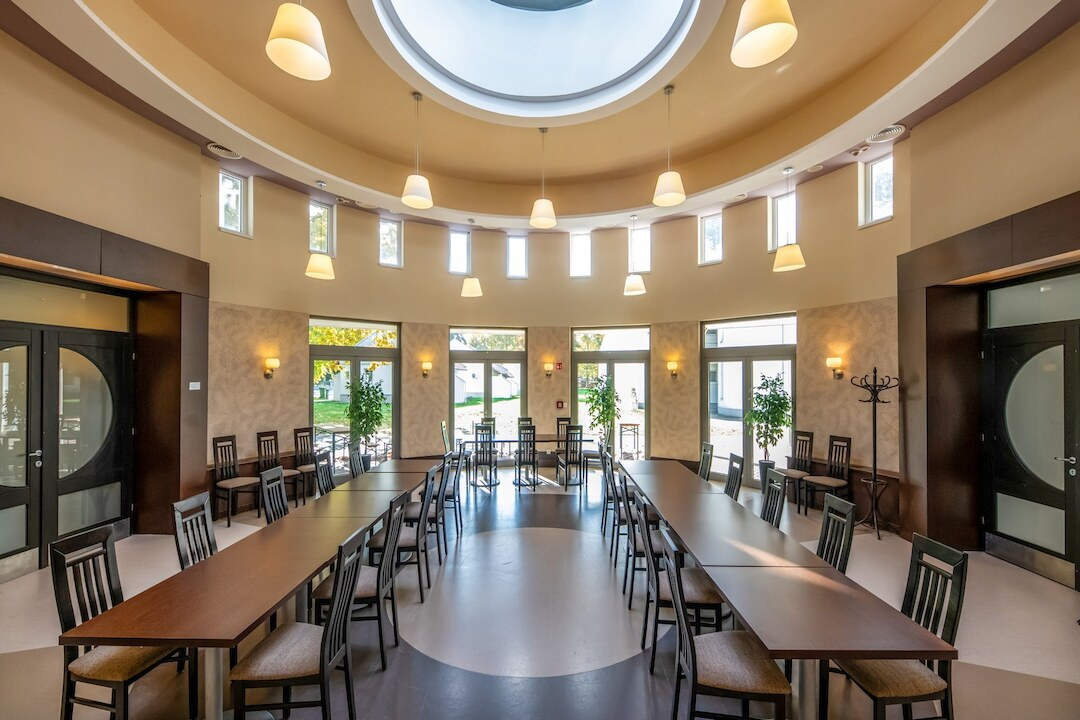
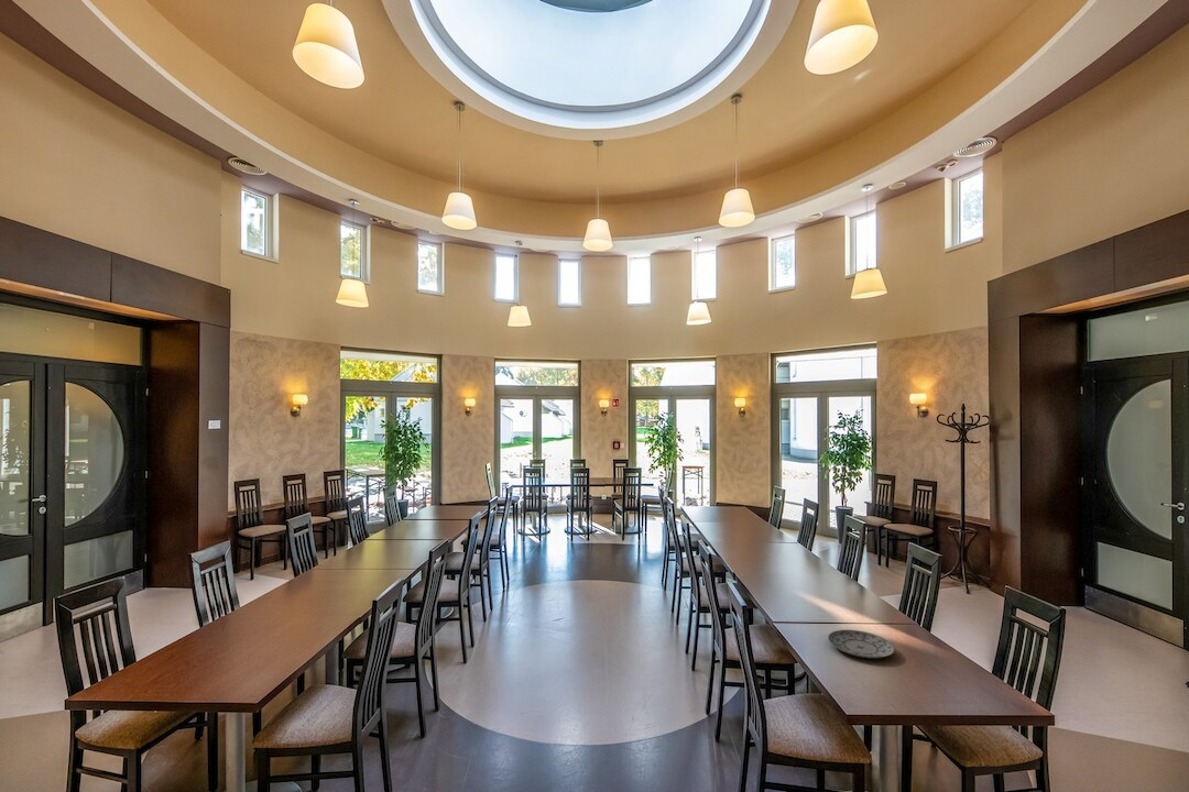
+ plate (860, 645)
